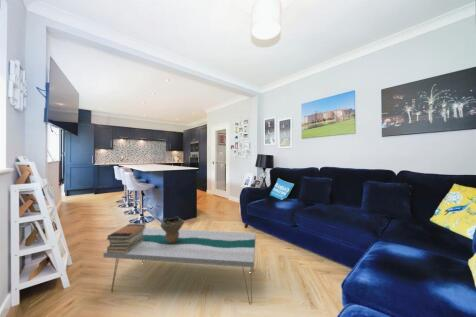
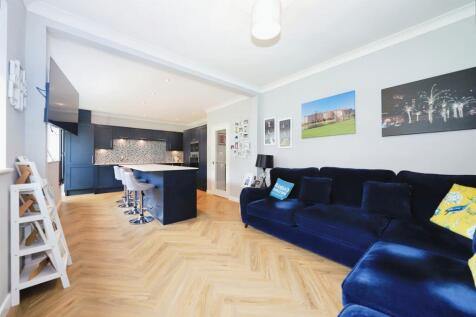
- book stack (127, 237)
- decorative bowl (172, 230)
- coffee table (188, 261)
